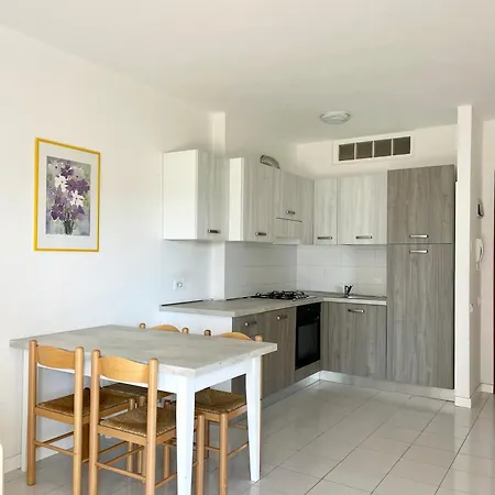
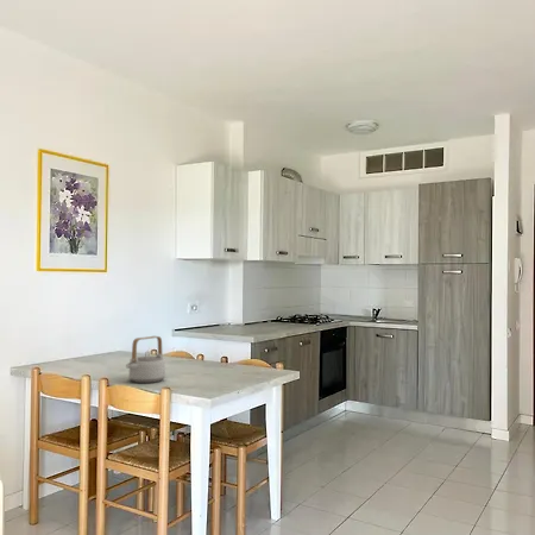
+ teapot (144, 358)
